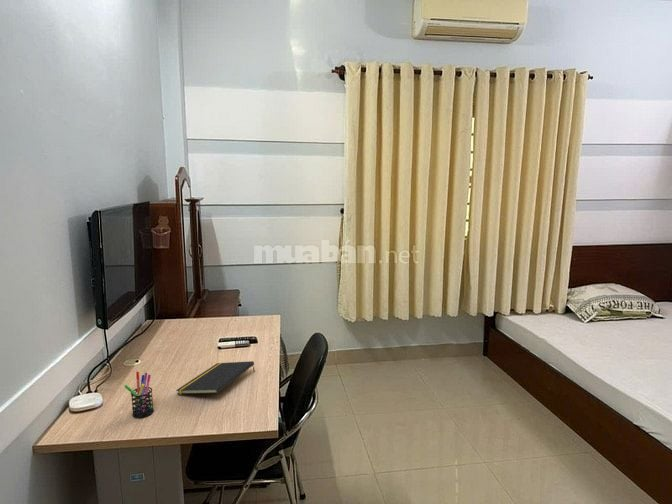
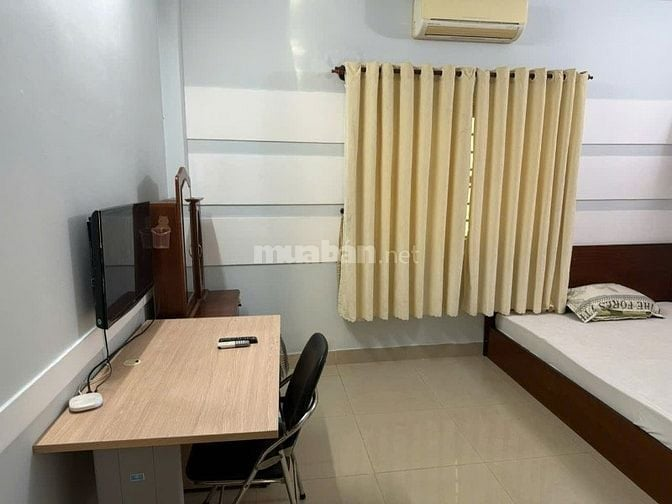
- notepad (217, 376)
- pen holder (139, 394)
